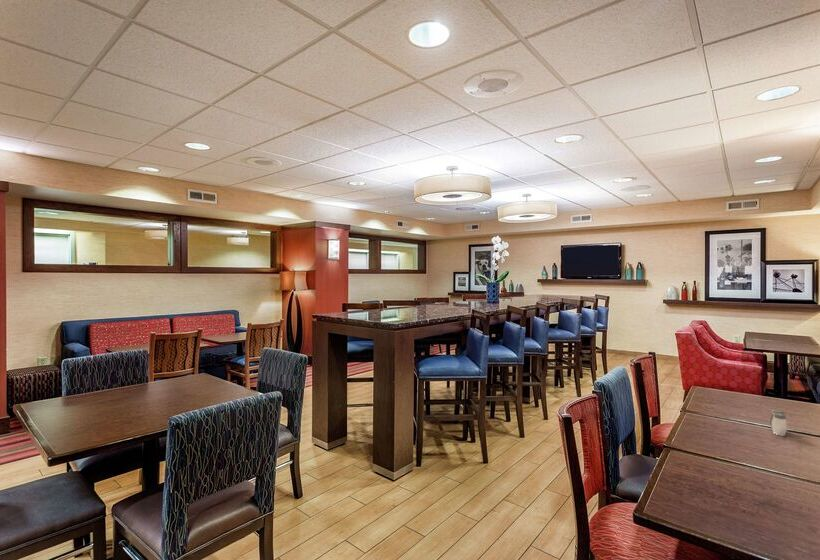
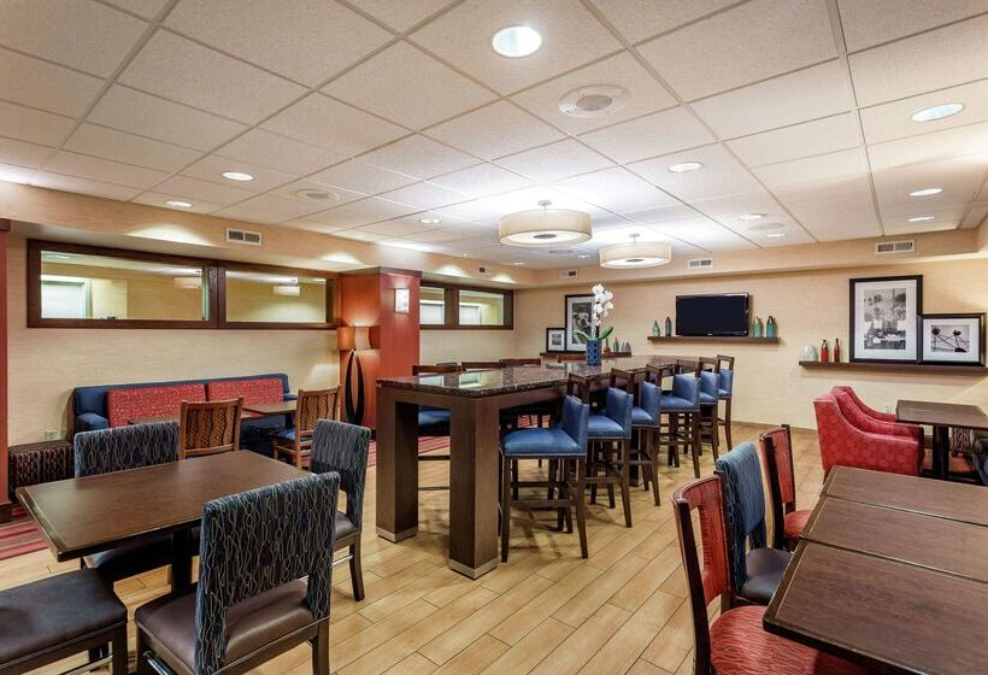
- salt and pepper shaker (778, 421)
